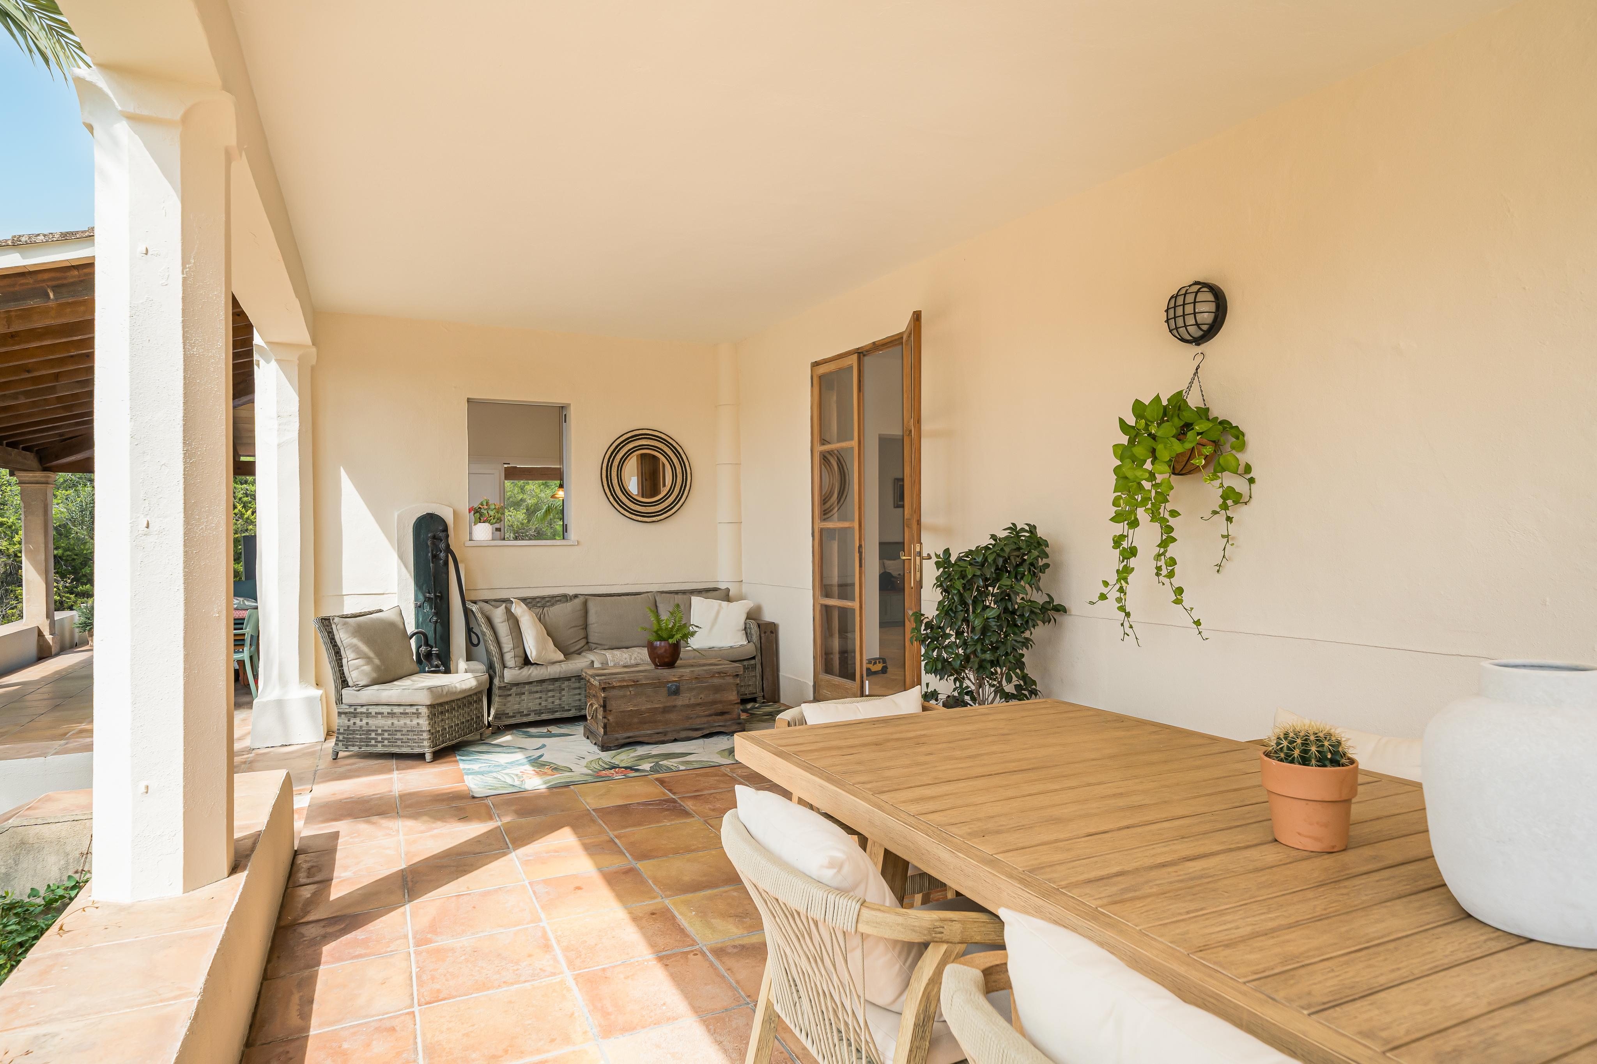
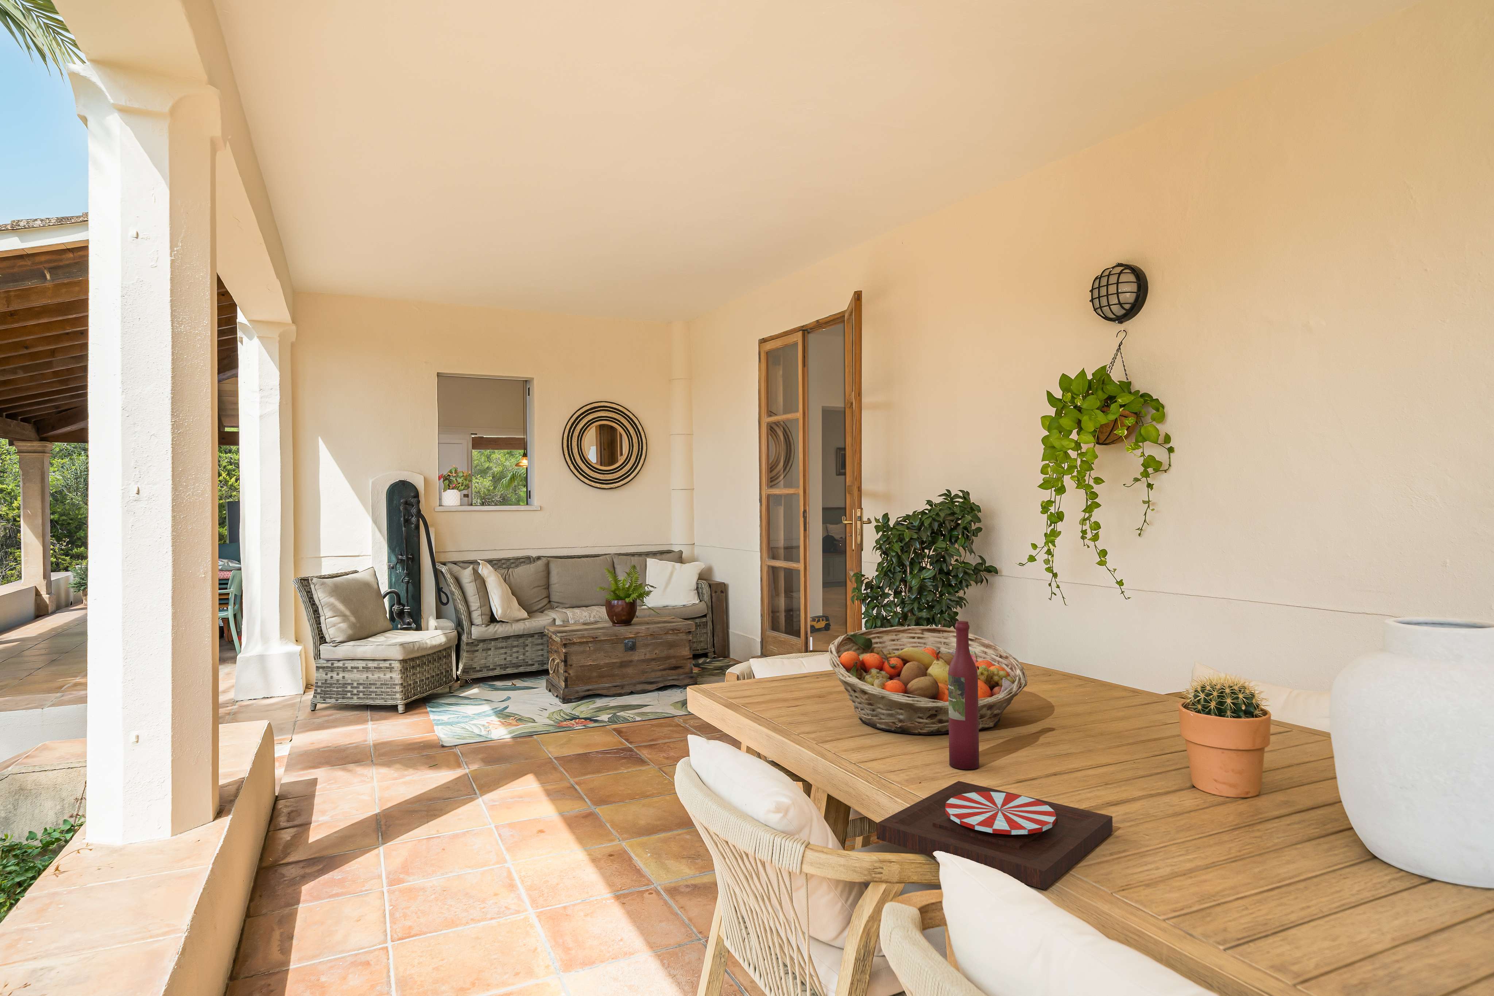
+ fruit basket (925, 677)
+ wine bottle (963, 694)
+ plate (995, 821)
